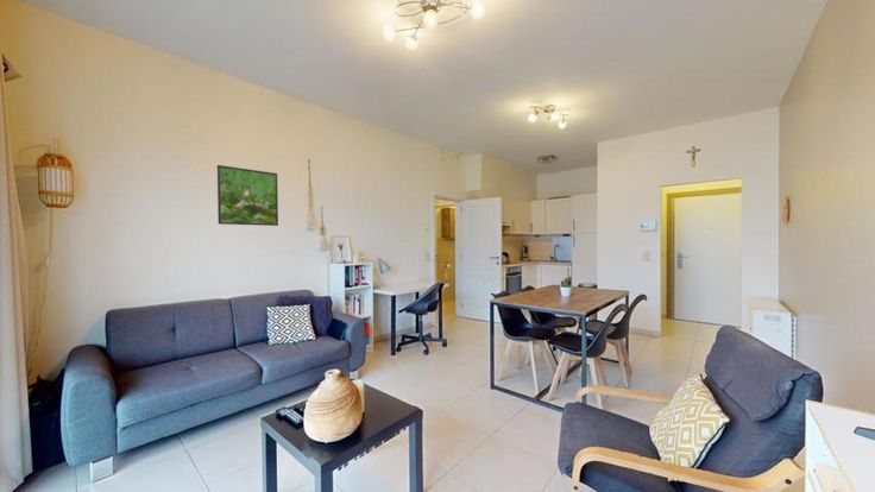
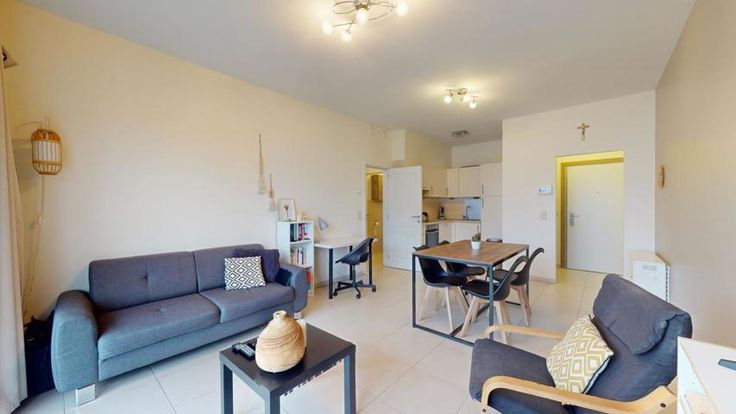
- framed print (248, 196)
